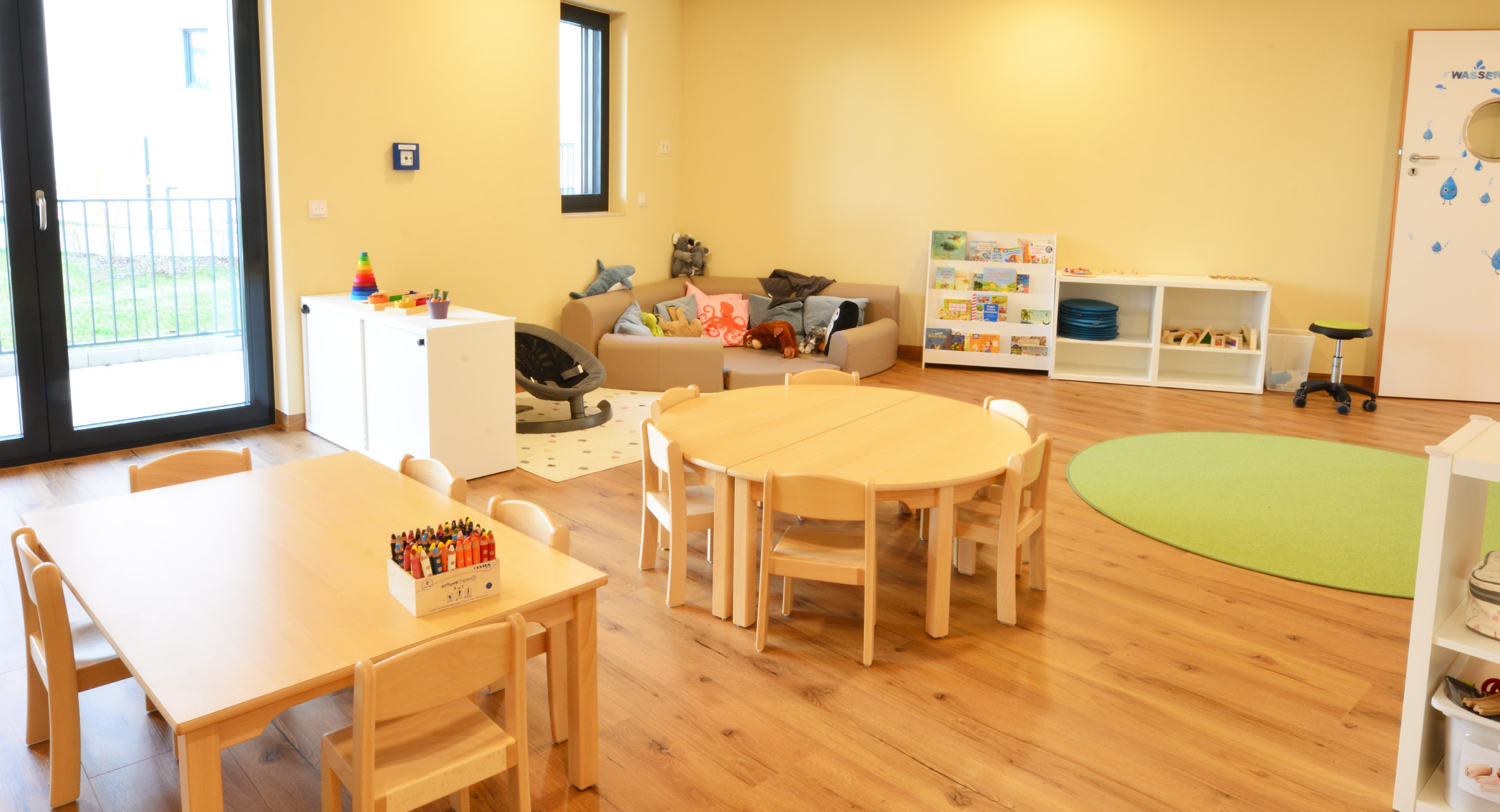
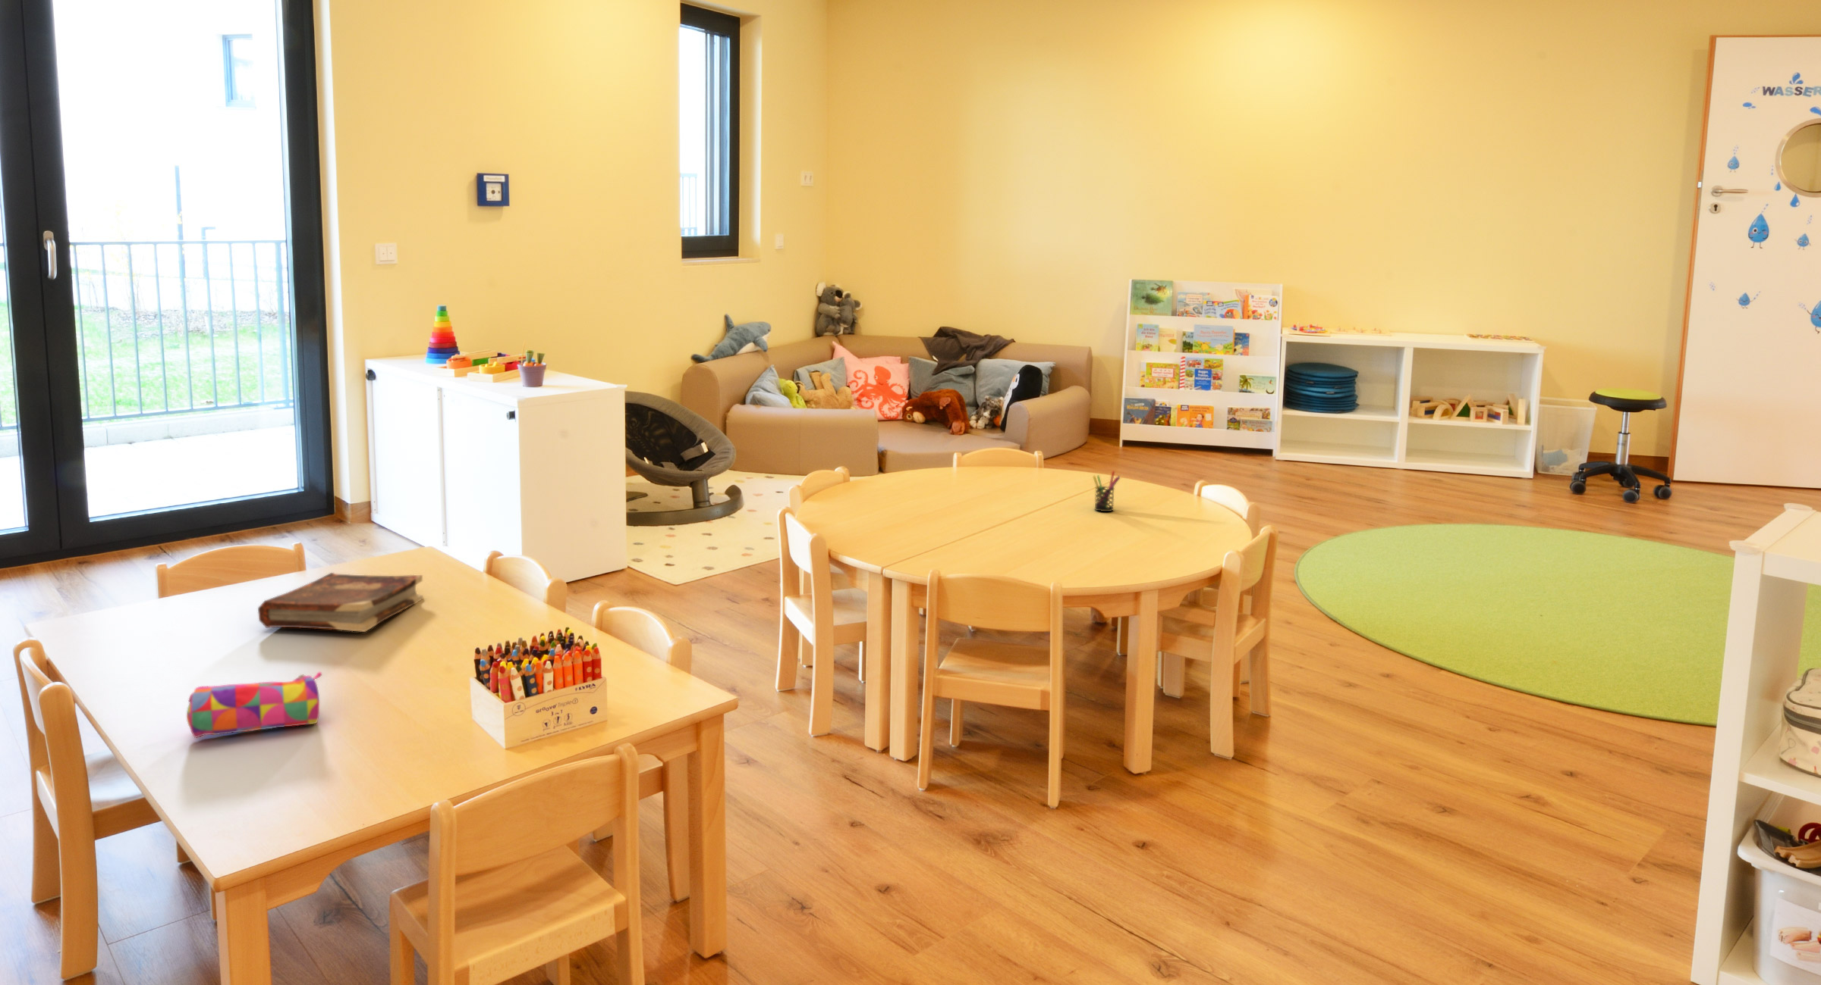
+ pen holder (1104, 490)
+ book (344, 600)
+ pencil case (256, 705)
